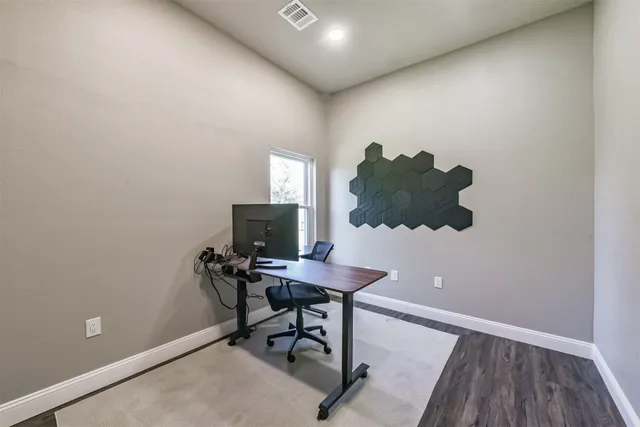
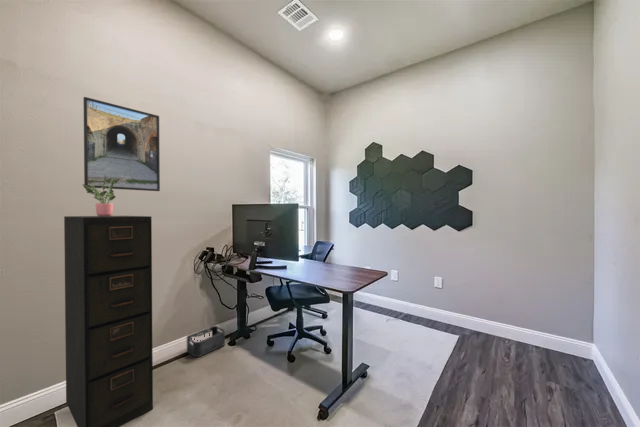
+ storage bin (206, 340)
+ filing cabinet (108, 311)
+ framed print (125, 148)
+ potted plant (100, 196)
